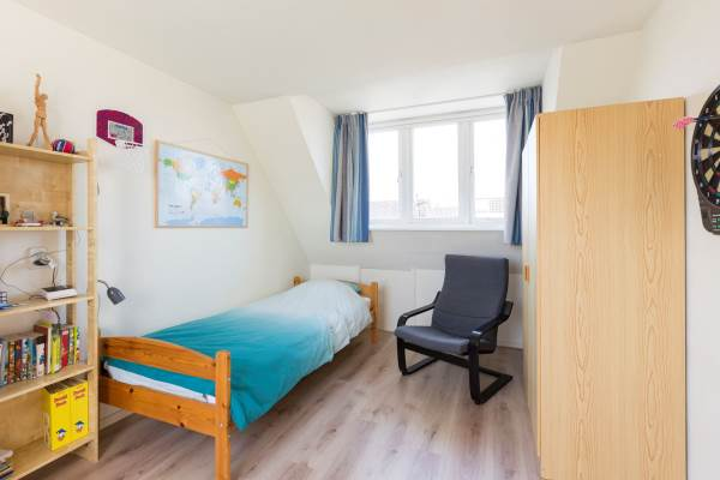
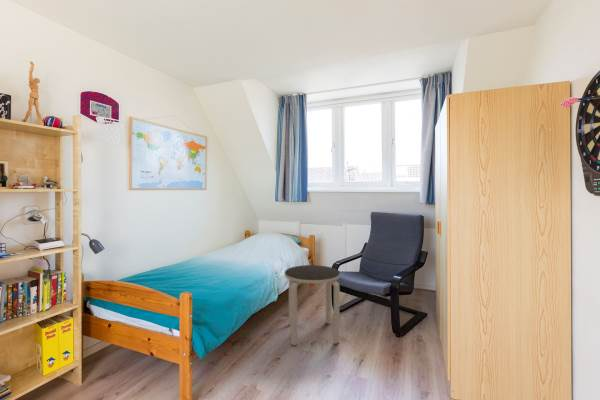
+ side table (326, 302)
